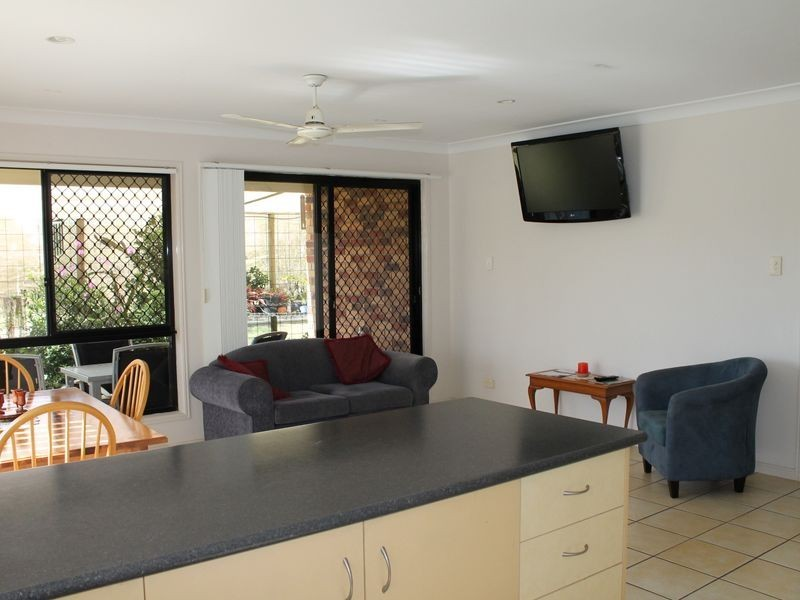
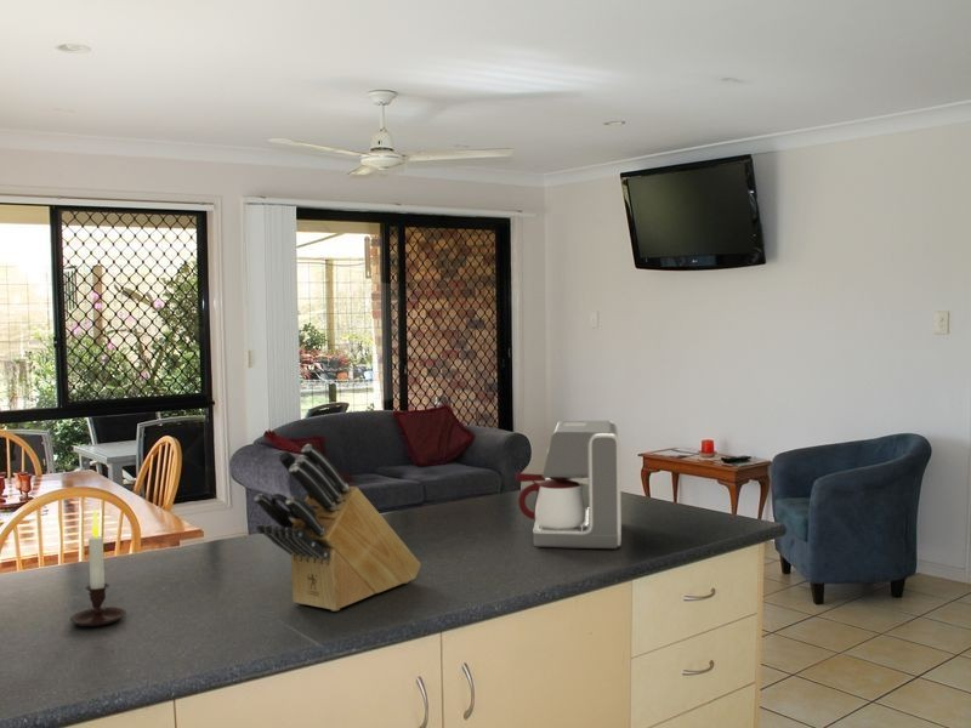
+ coffee maker (578, 483)
+ candle (95, 563)
+ knife block (340, 517)
